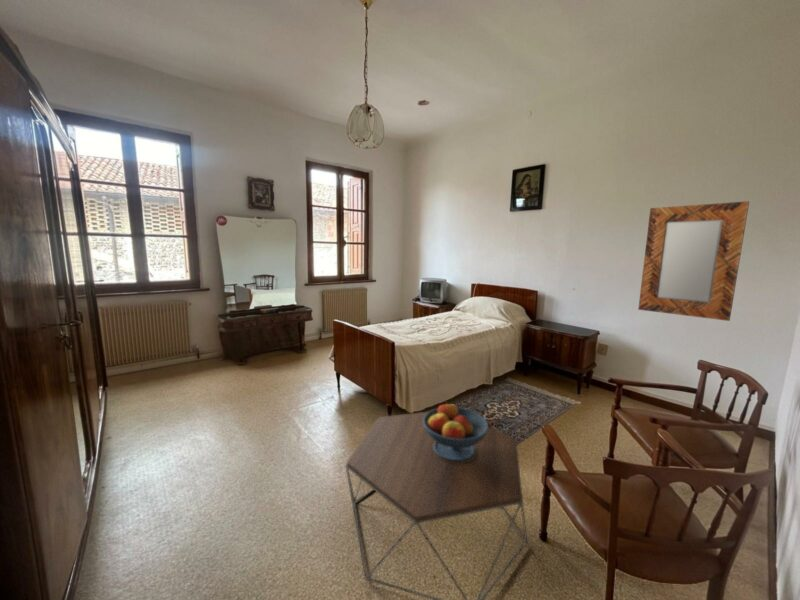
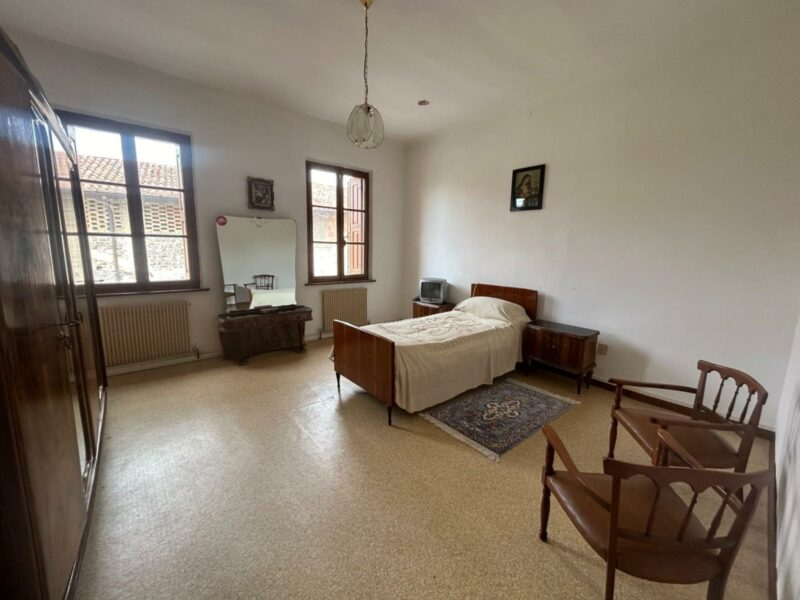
- coffee table (435, 485)
- home mirror (687, 261)
- fruit bowl (454, 430)
